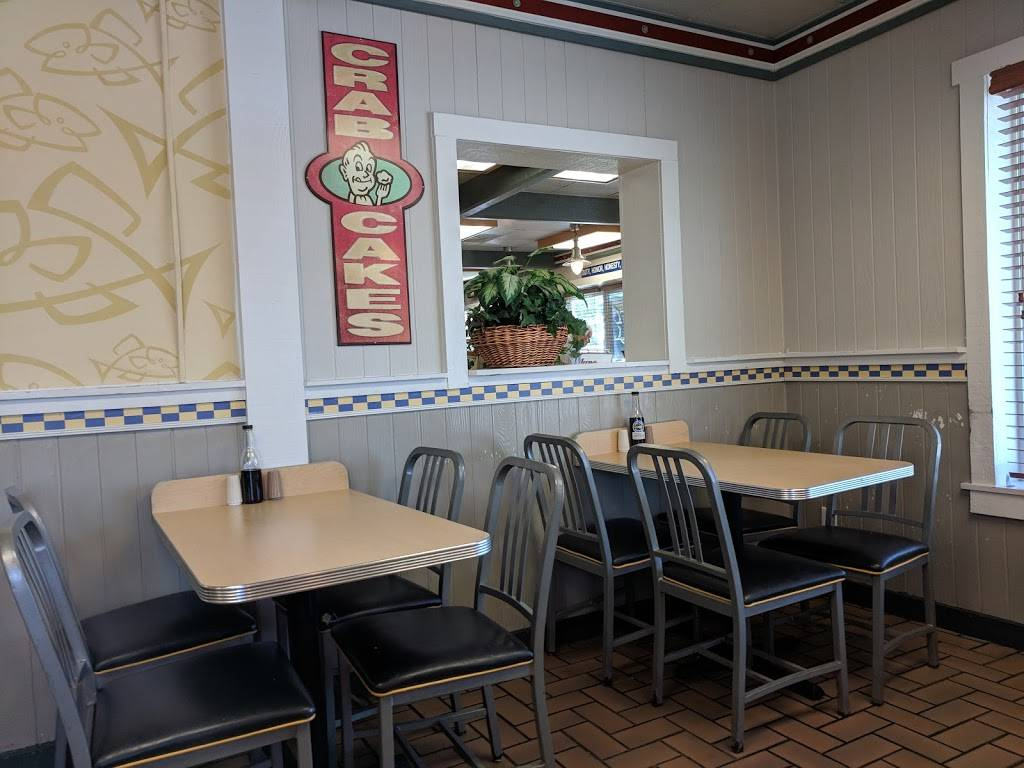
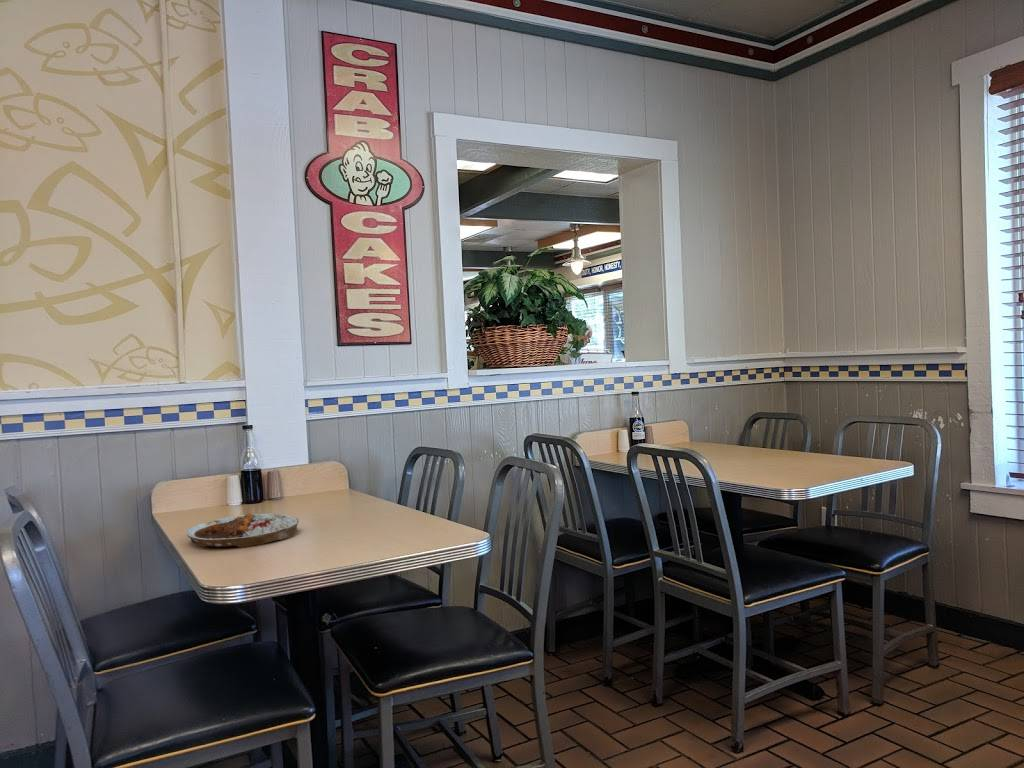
+ plate (243, 526)
